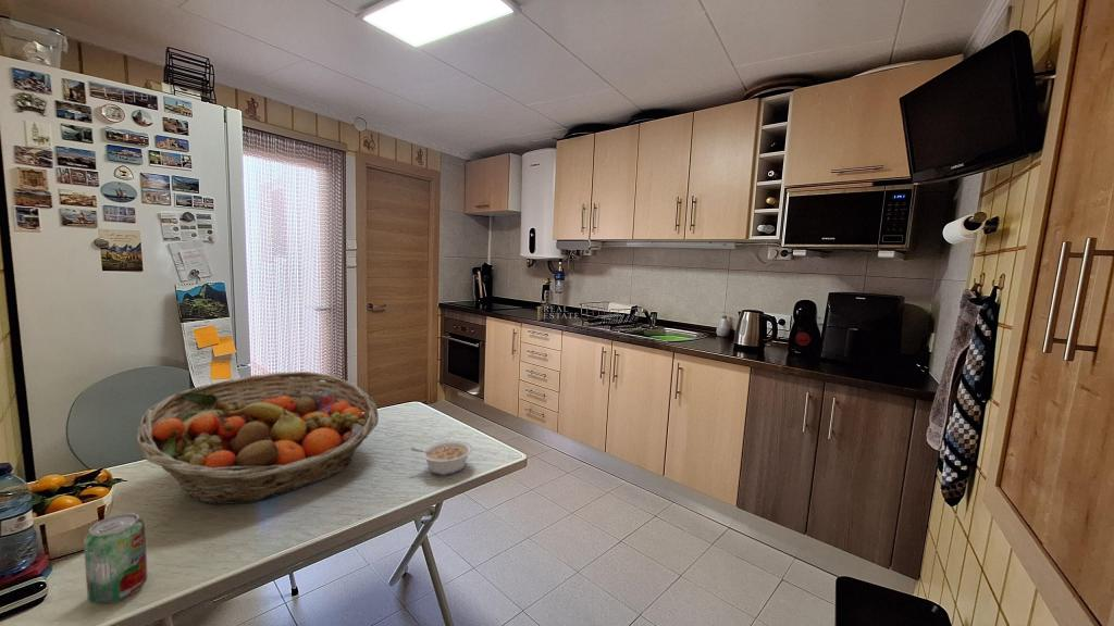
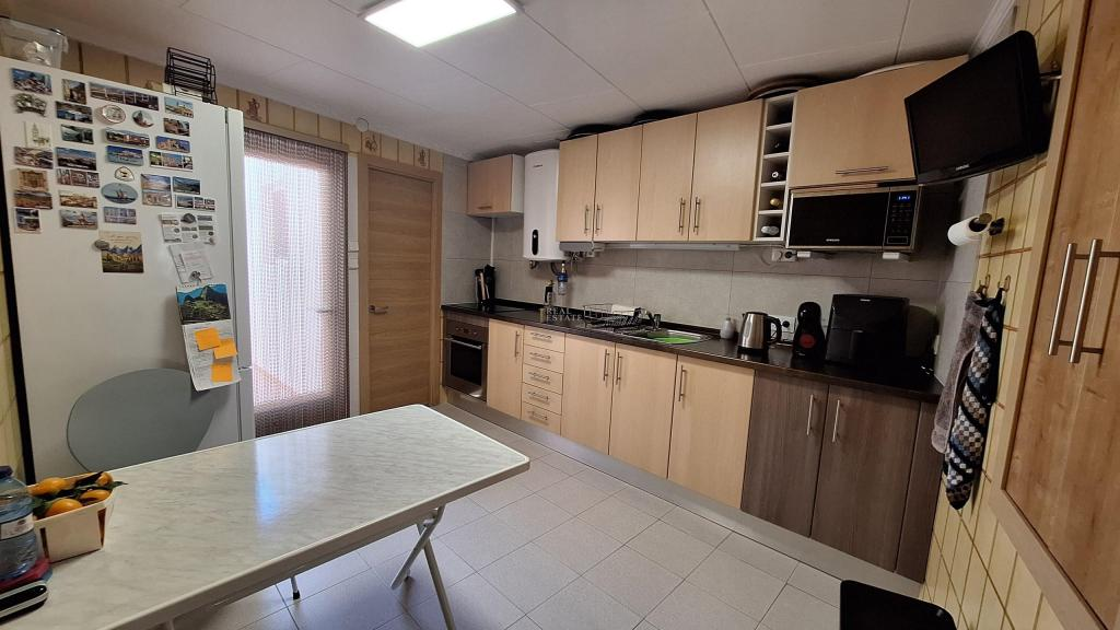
- legume (445, 458)
- fruit basket (273, 429)
- beverage can (116, 558)
